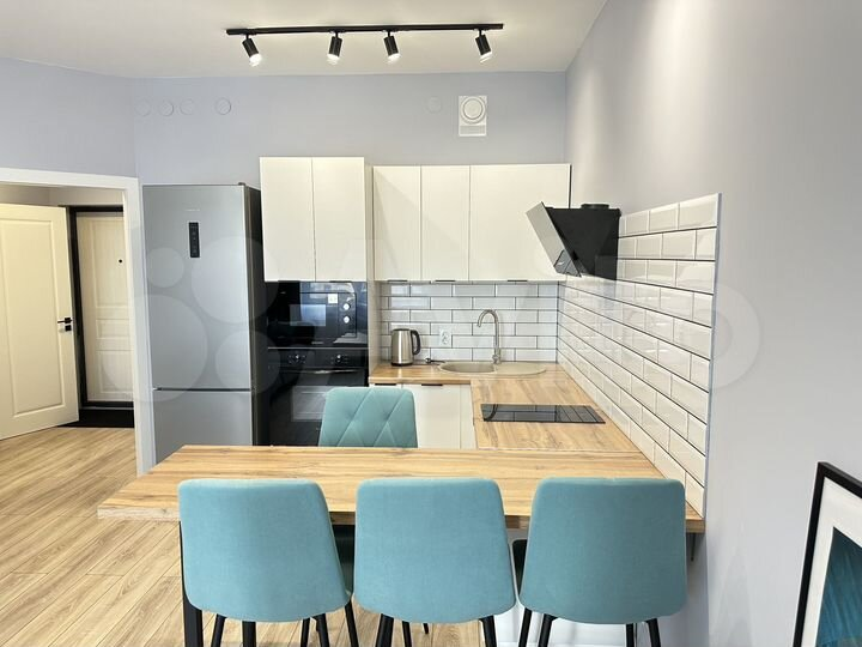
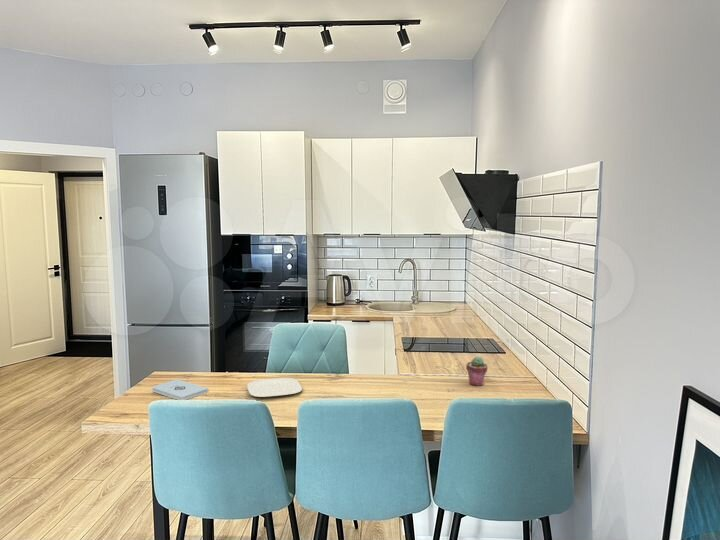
+ notepad (179, 389)
+ plate (274, 388)
+ potted succulent (476, 370)
